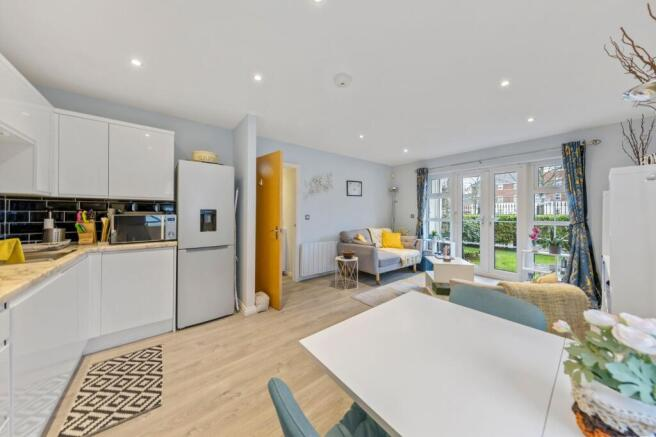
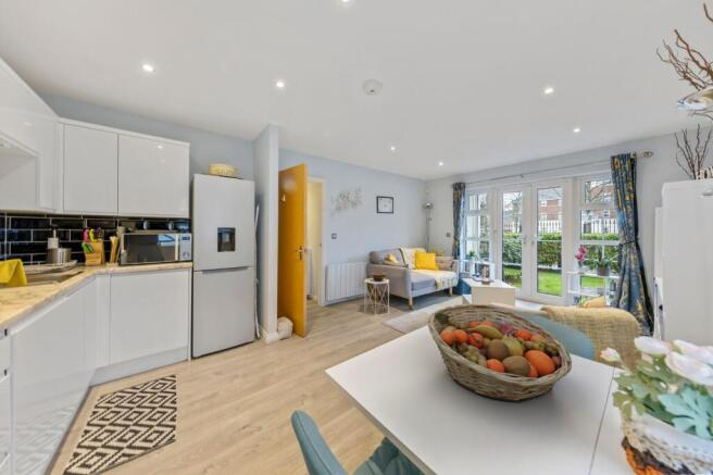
+ fruit basket (493, 345)
